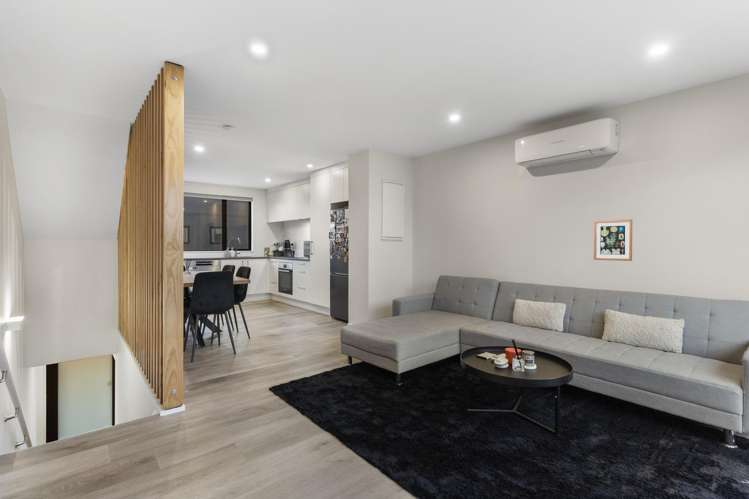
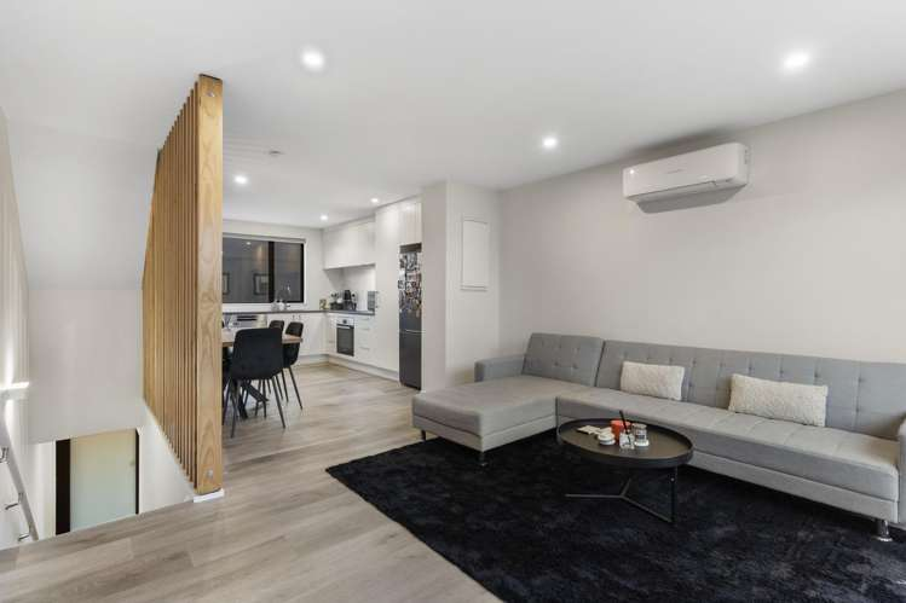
- wall art (612, 240)
